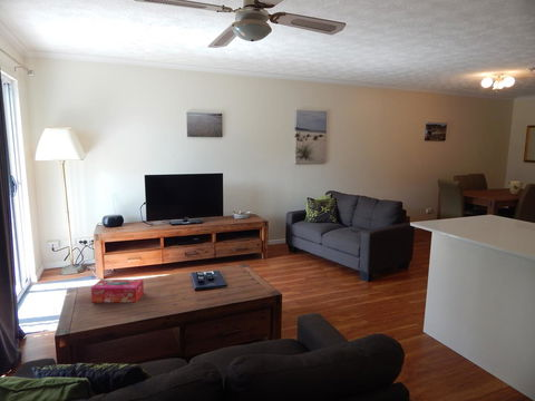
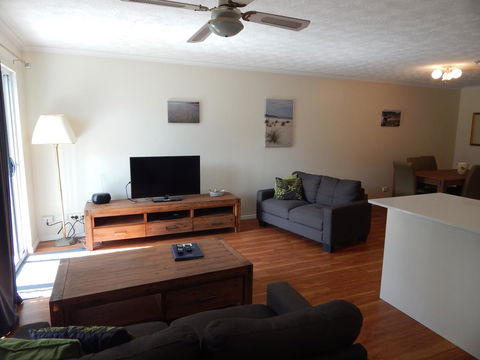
- tissue box (118, 290)
